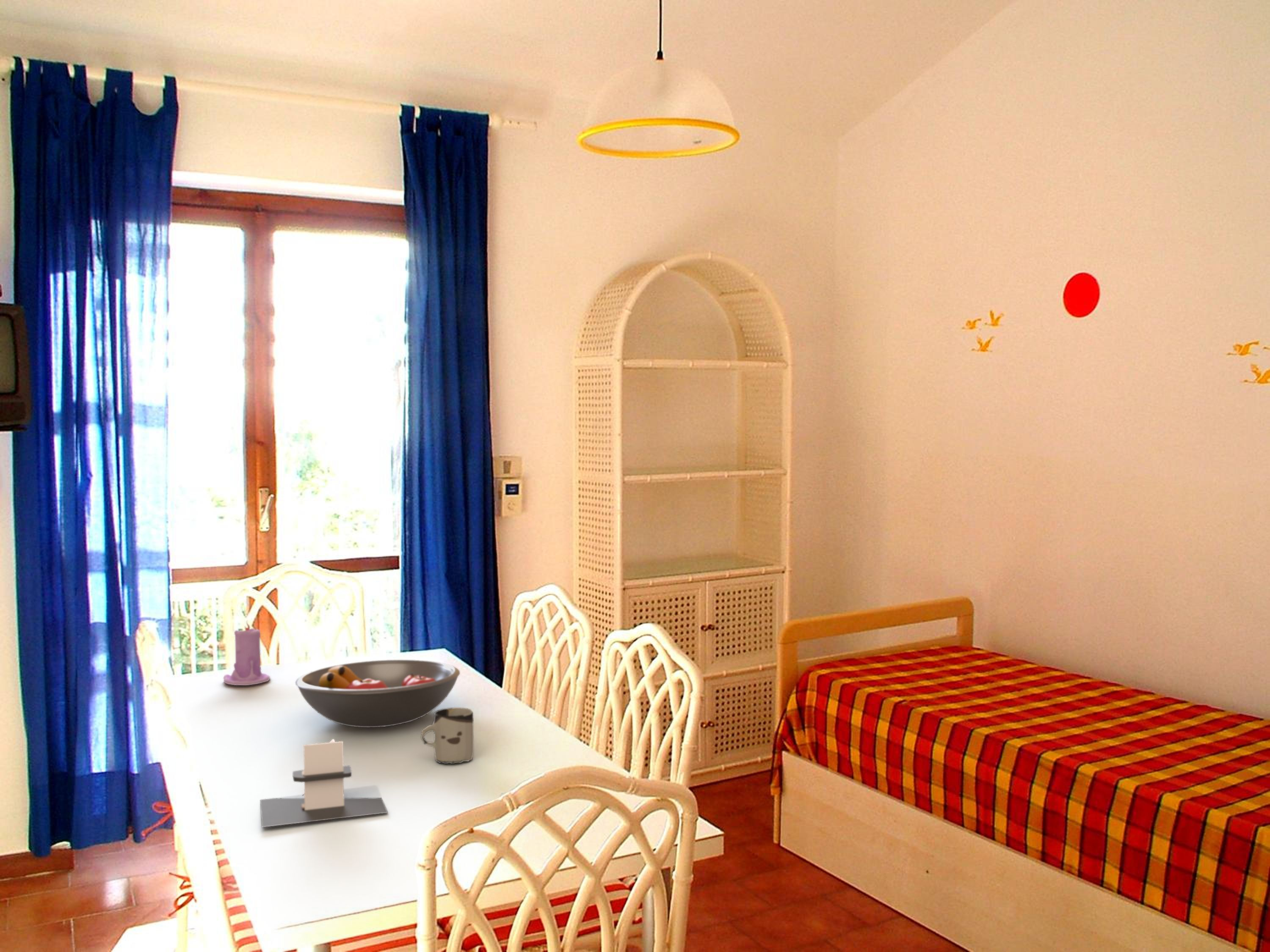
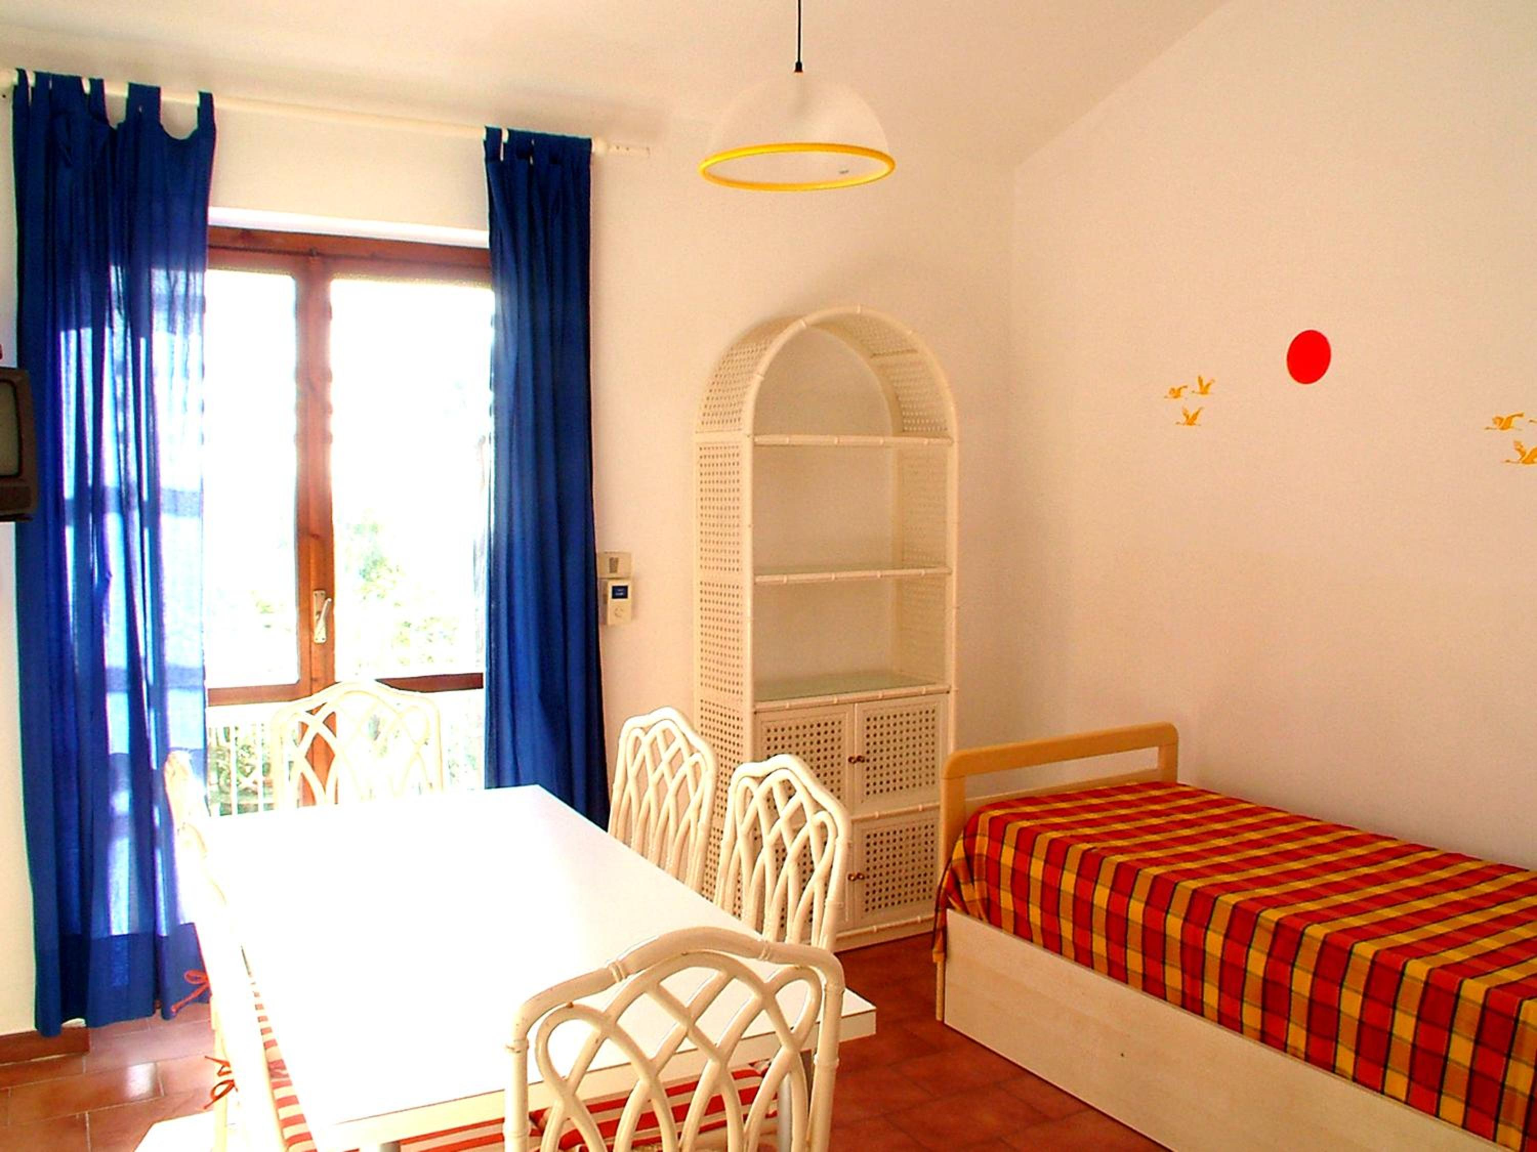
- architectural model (322, 774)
- fruit bowl (379, 691)
- cup (447, 736)
- candle (247, 651)
